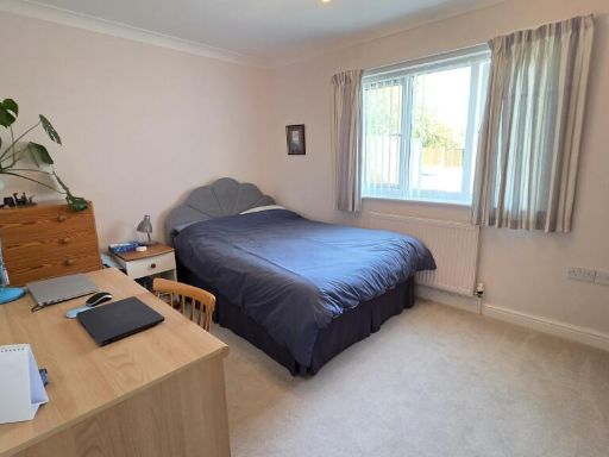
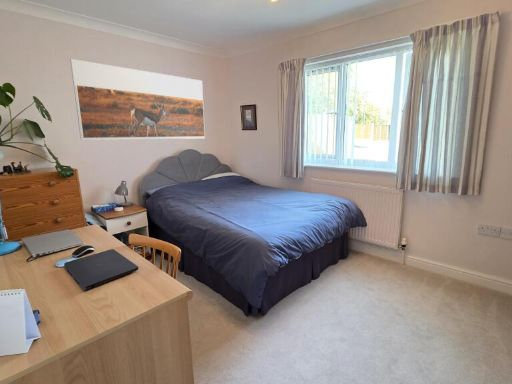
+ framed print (149, 106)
